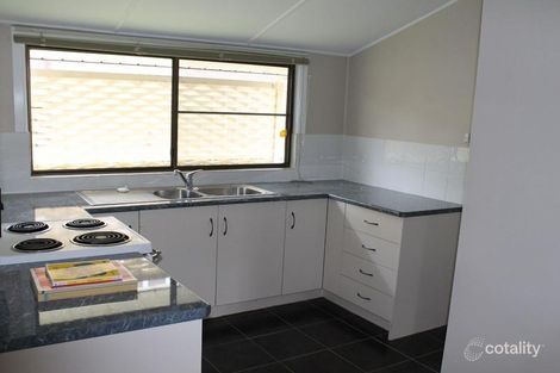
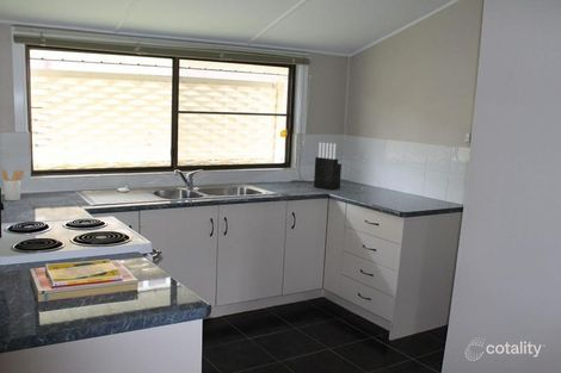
+ utensil holder (14, 184)
+ knife block (328, 164)
